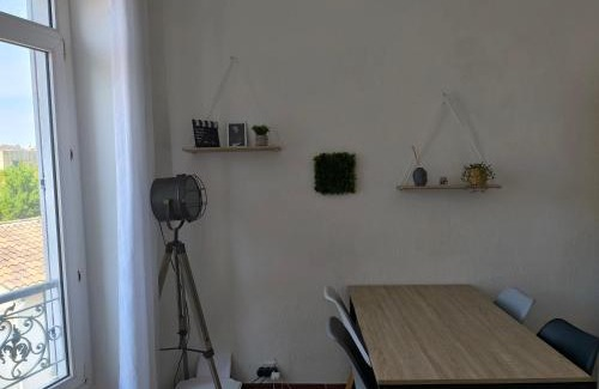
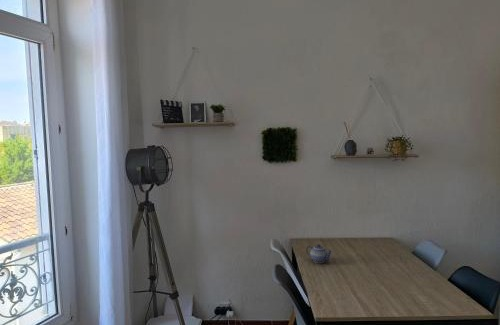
+ teapot (319, 252)
